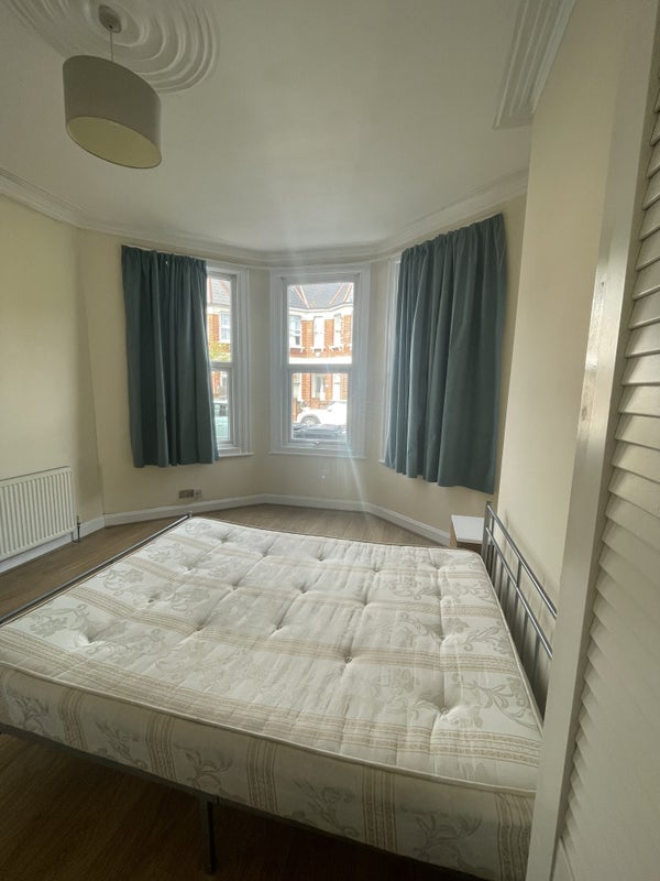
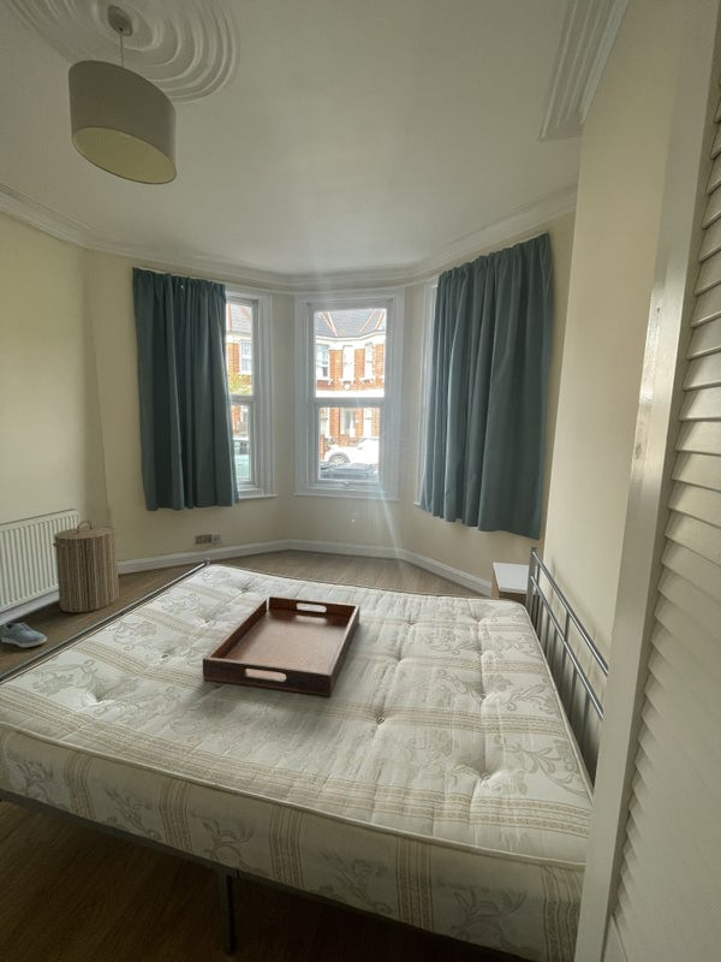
+ shoe (24, 631)
+ serving tray (292, 636)
+ laundry hamper (88, 562)
